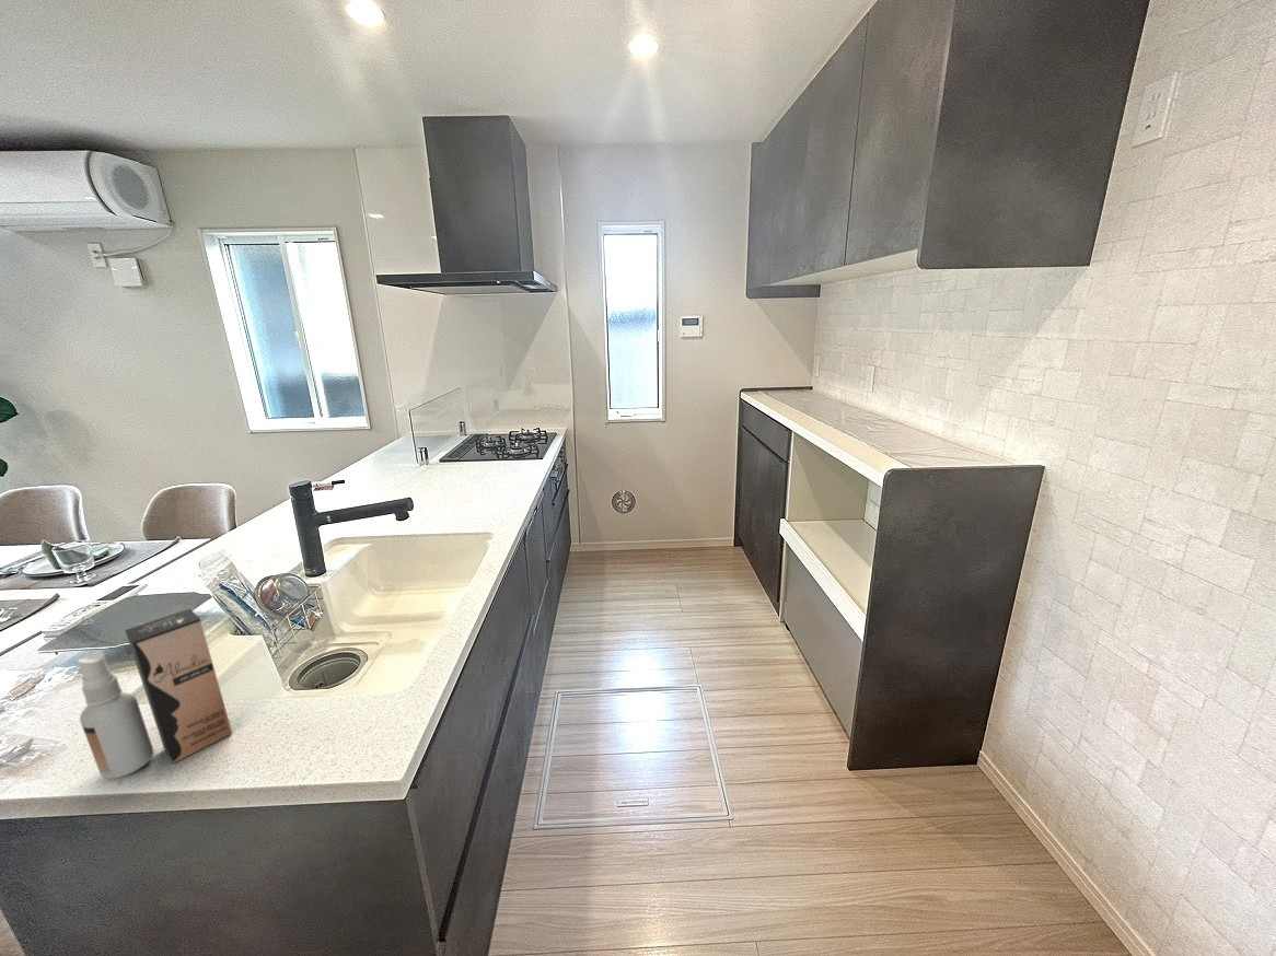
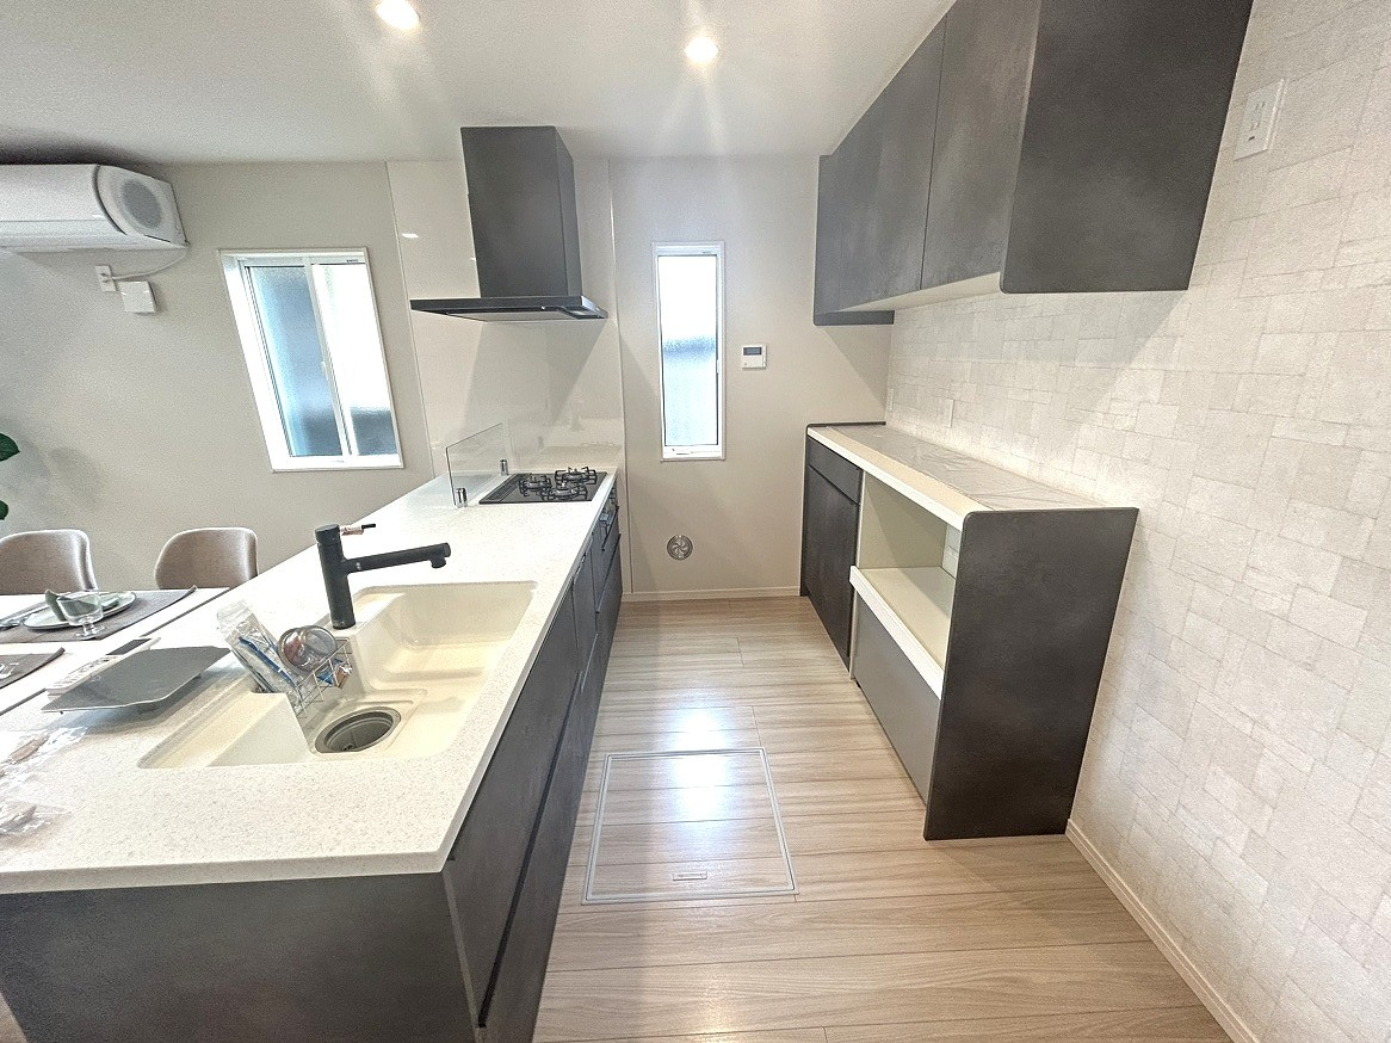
- spray bottle (152, 693)
